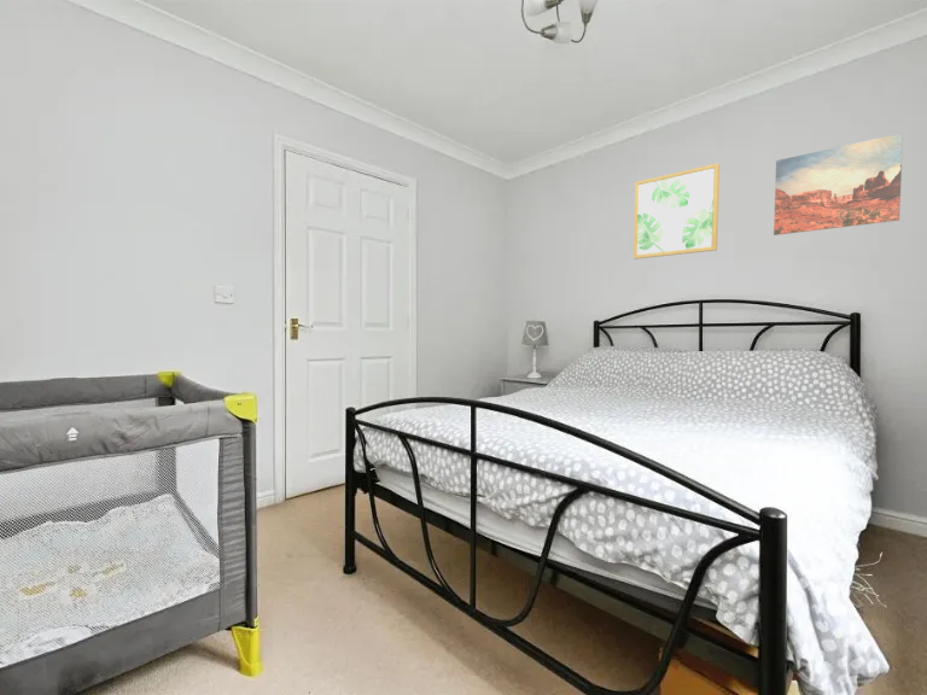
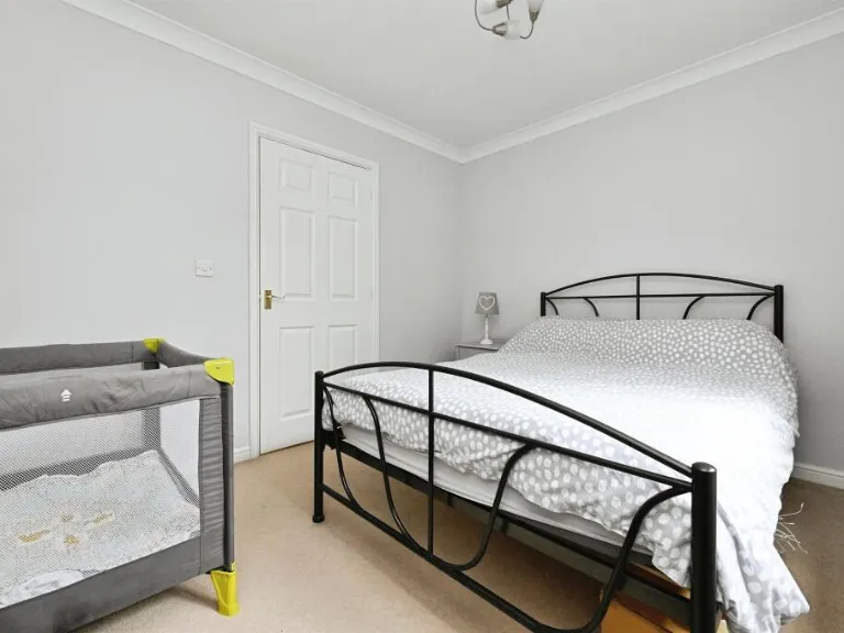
- wall art (674, 214)
- wall art (833, 188)
